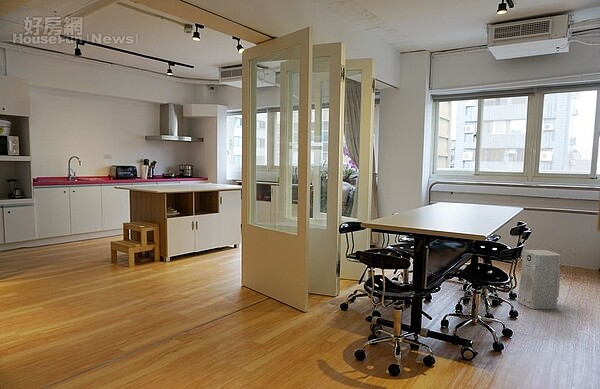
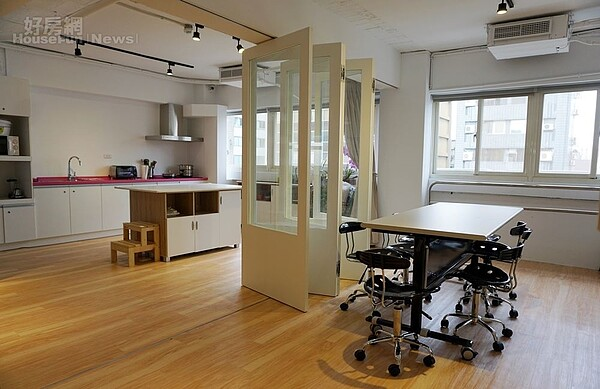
- air purifier (539, 278)
